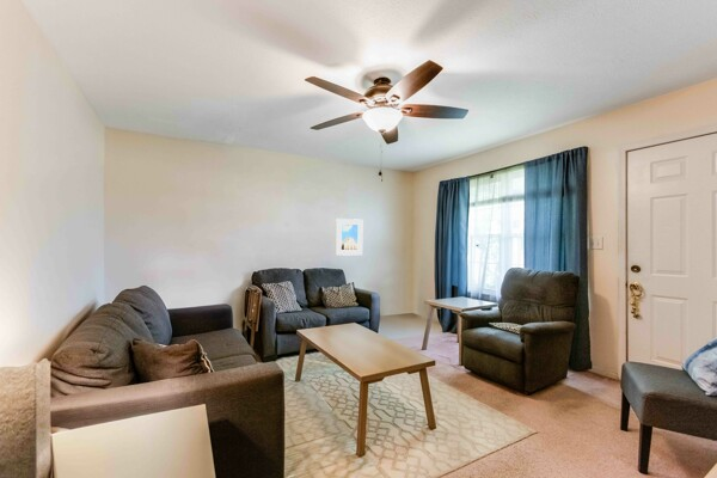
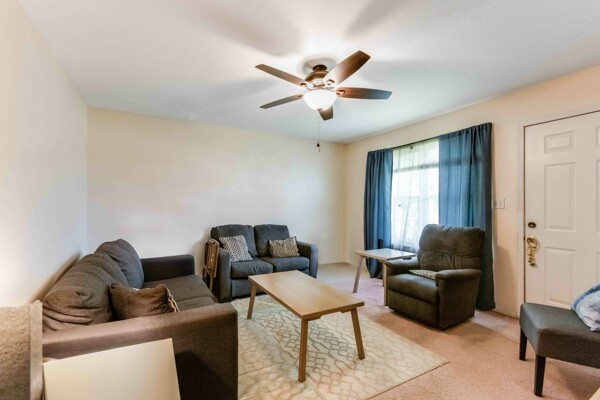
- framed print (349, 237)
